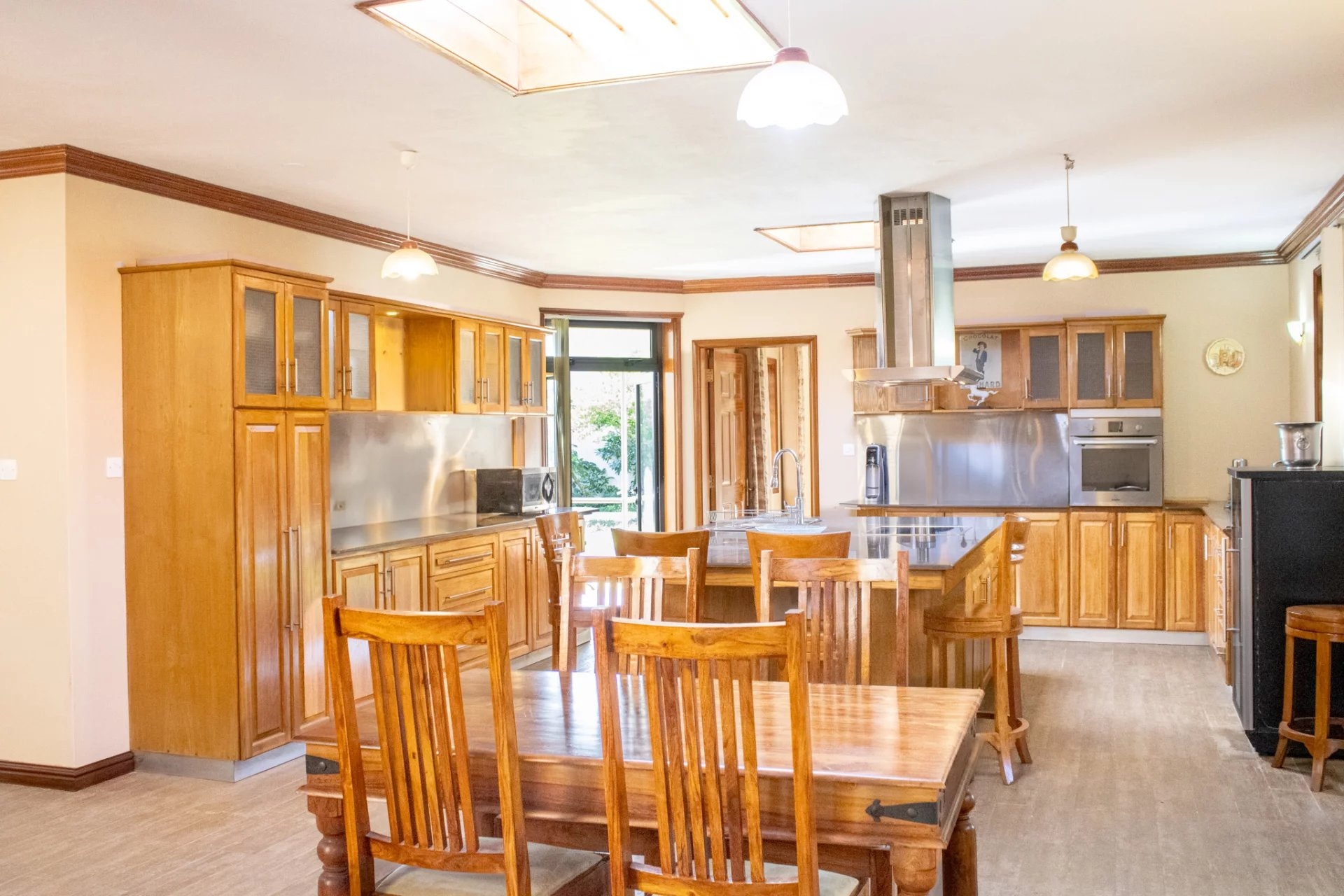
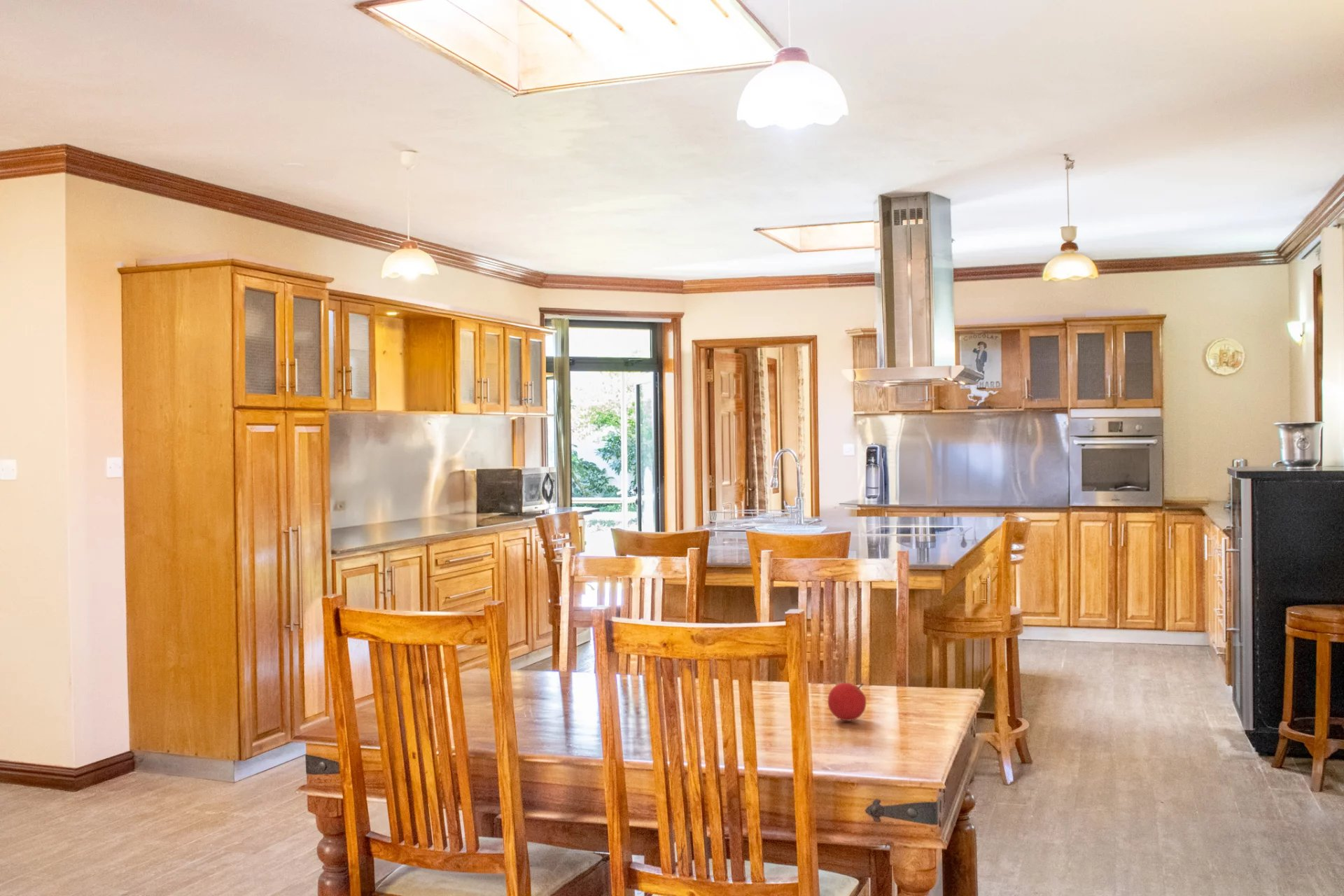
+ fruit (847, 701)
